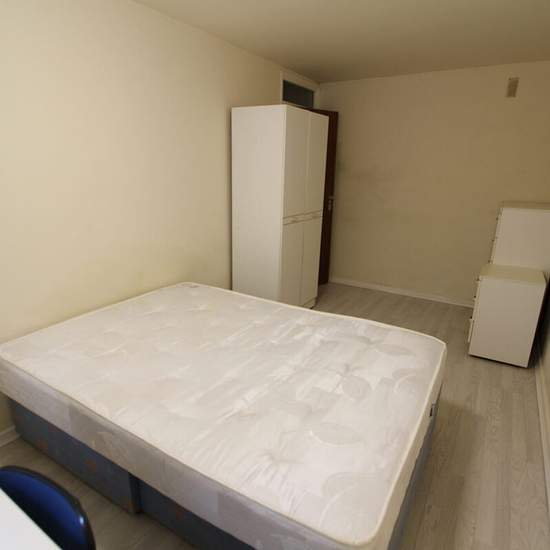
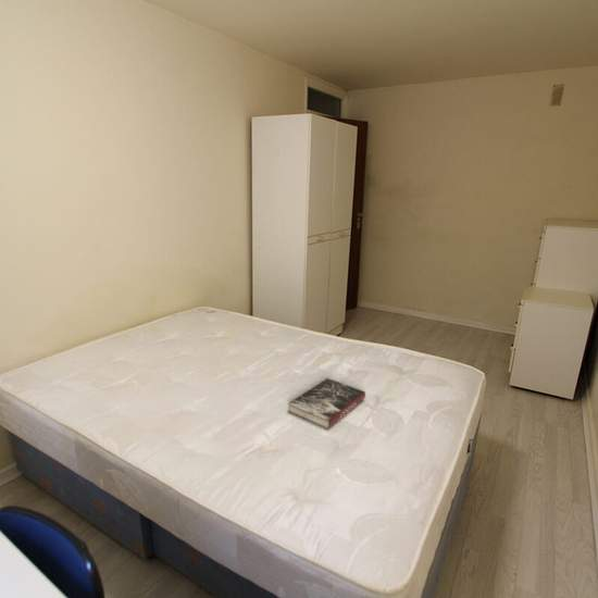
+ book (327, 401)
